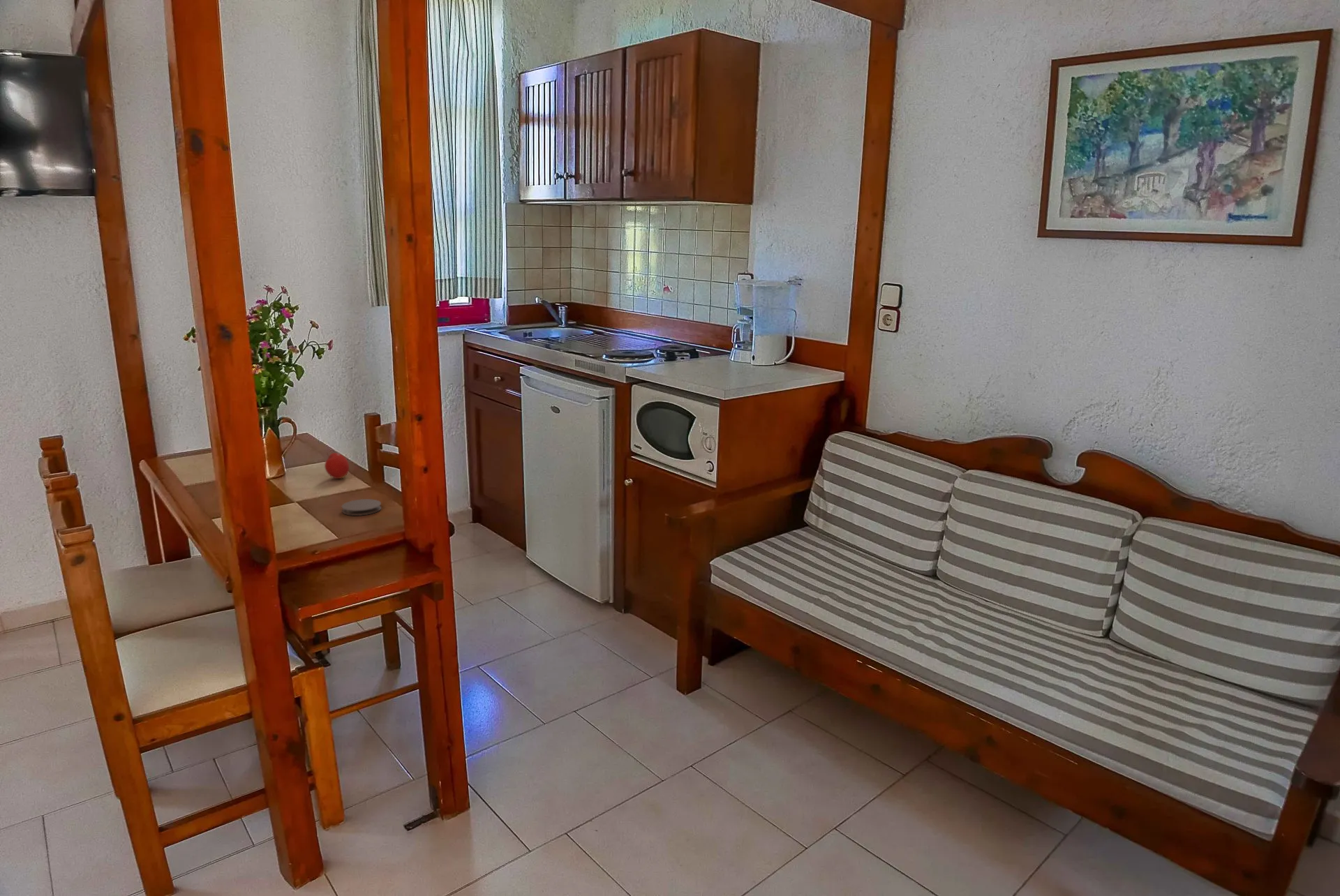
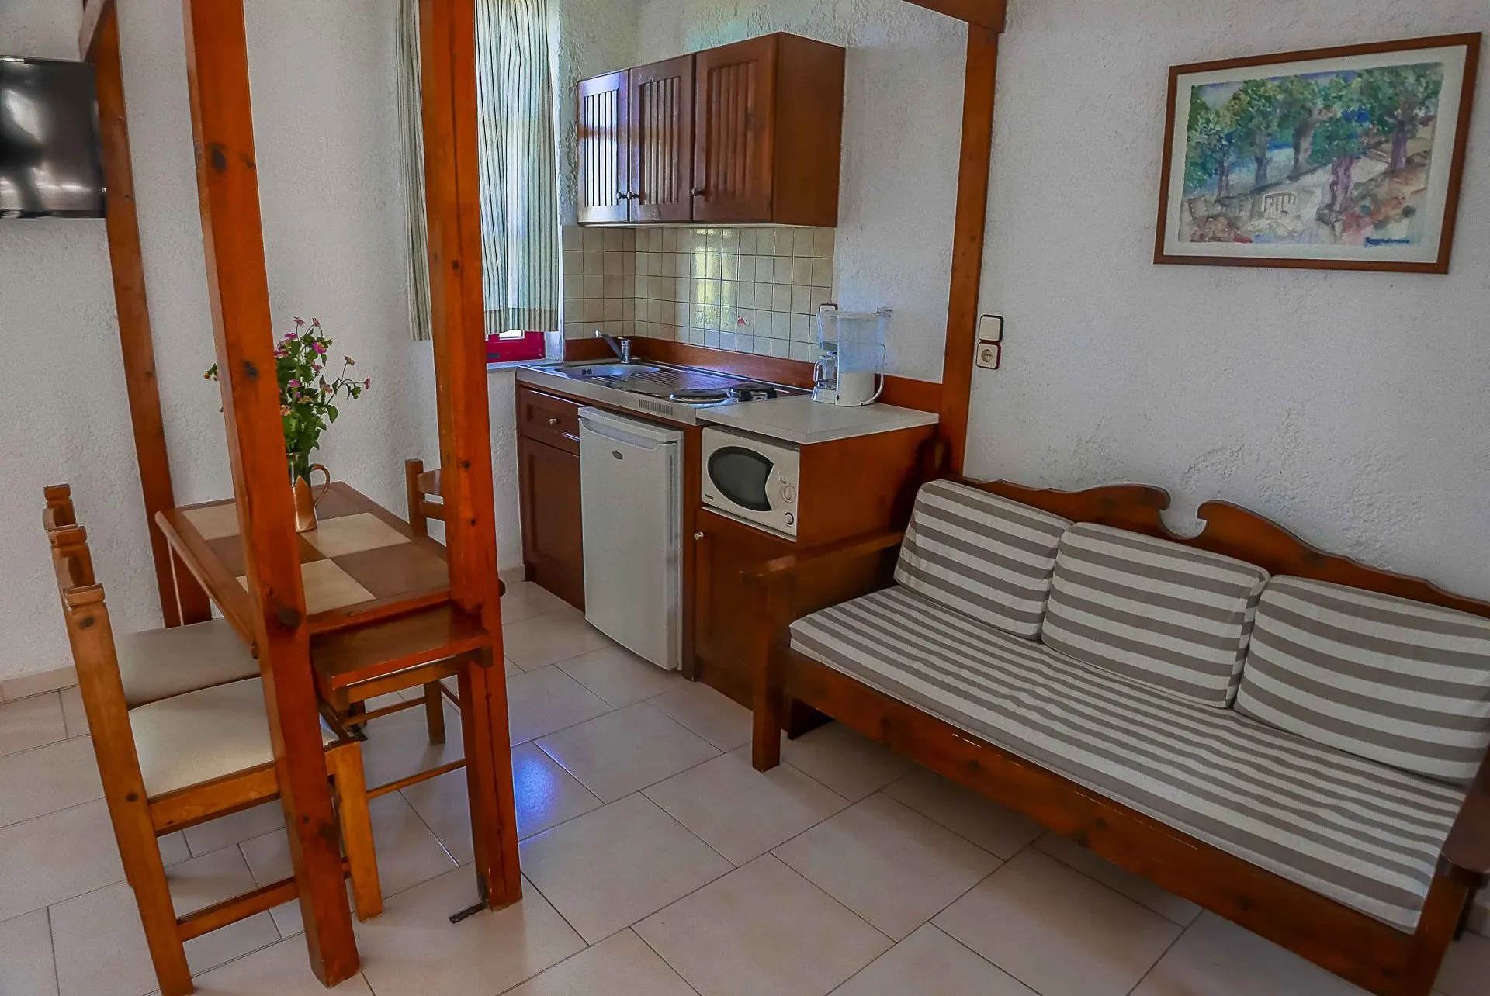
- coaster (362, 507)
- fruit (336, 465)
